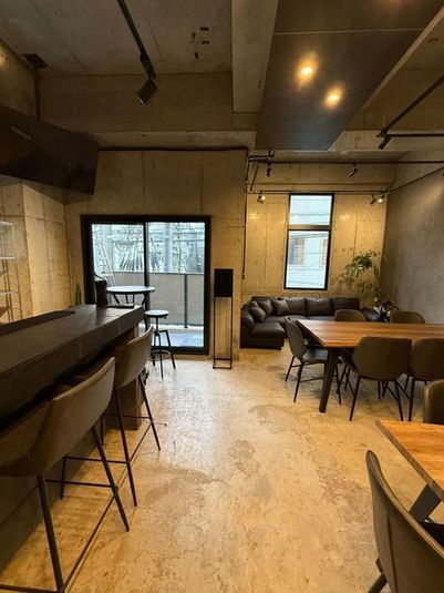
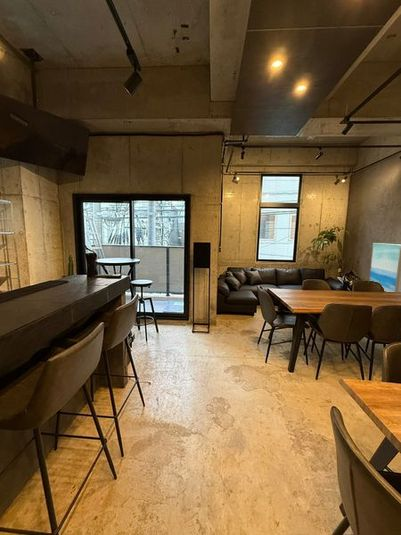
+ wall art (383, 271)
